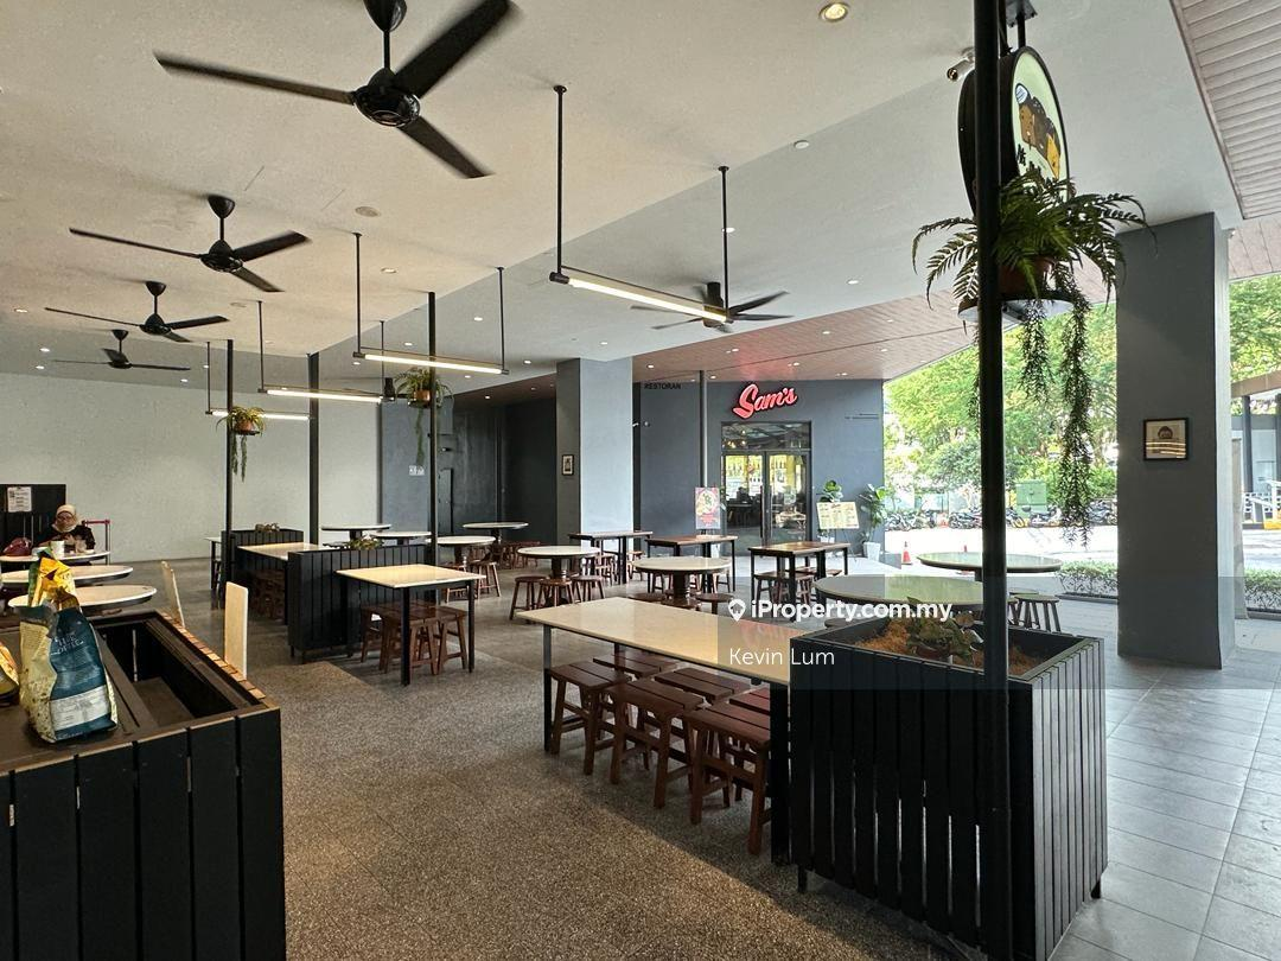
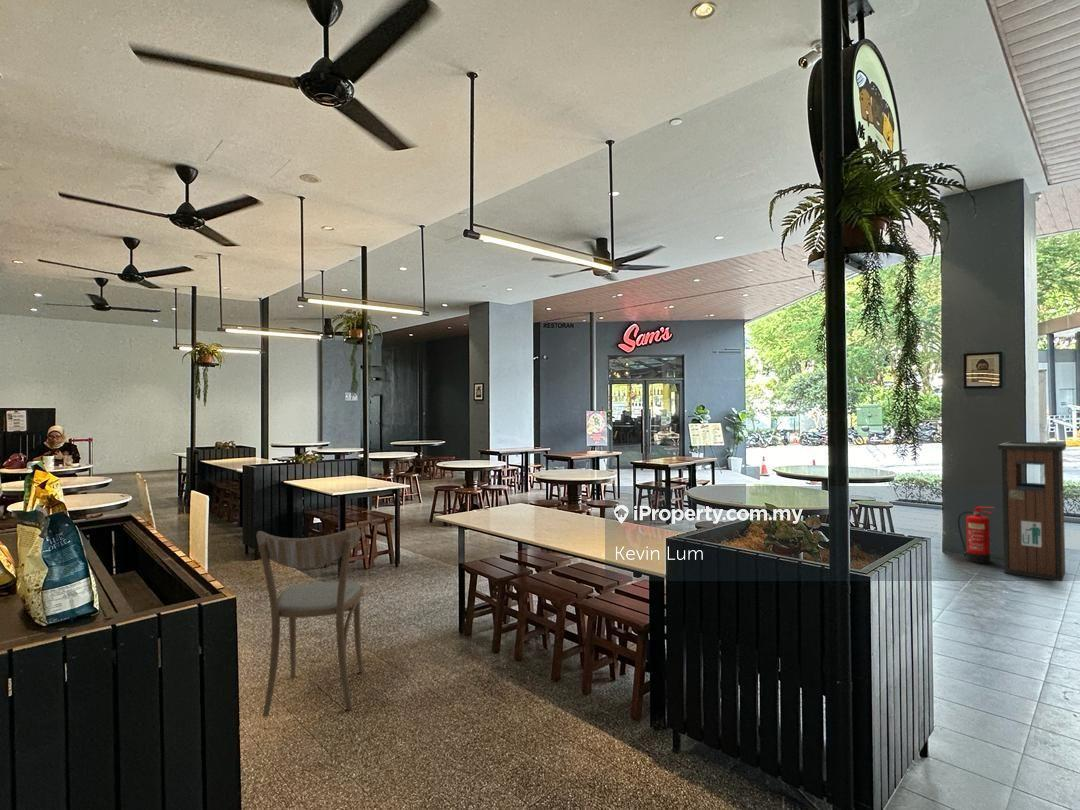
+ dining chair (316, 609)
+ fire extinguisher (976, 533)
+ trash bin (1033, 507)
